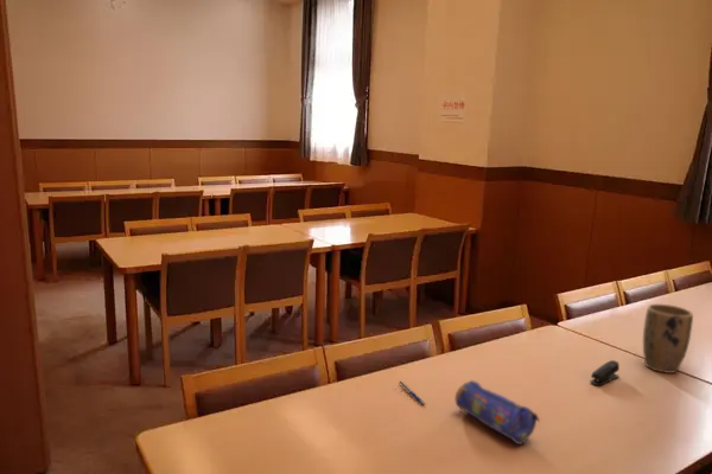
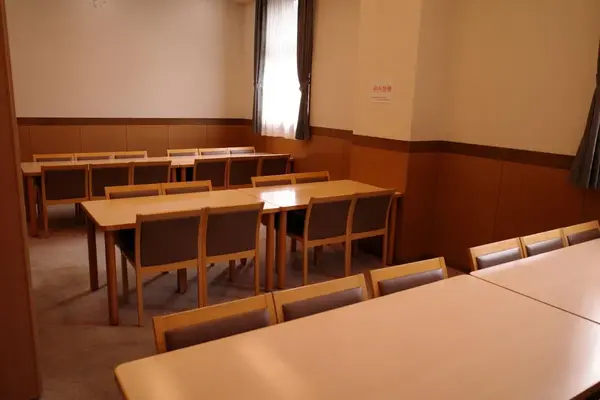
- stapler (605, 372)
- plant pot (666, 338)
- pen (411, 391)
- pencil case (494, 409)
